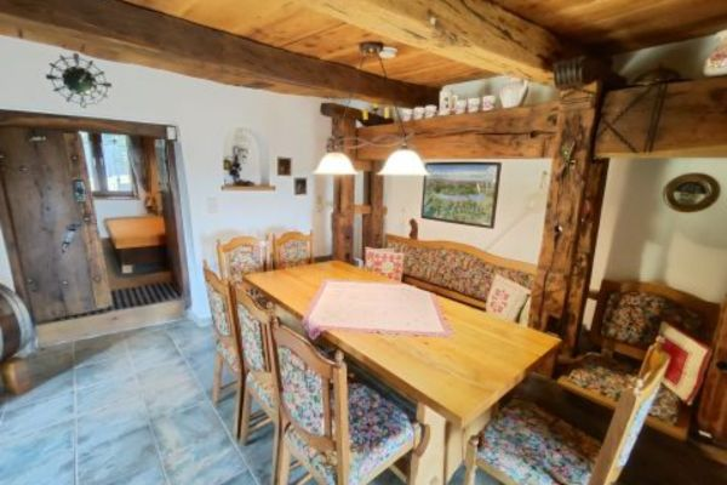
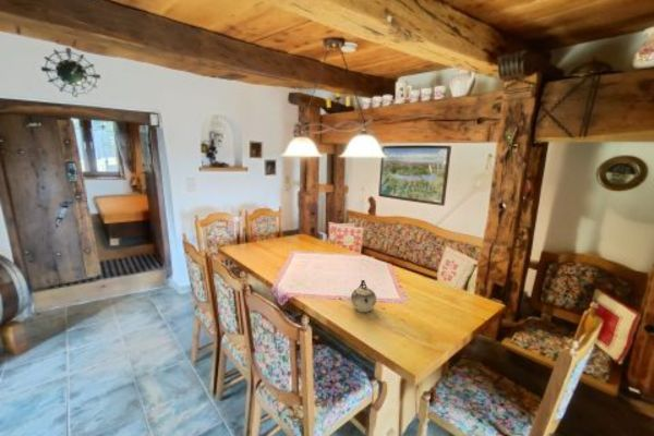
+ teapot (363, 298)
